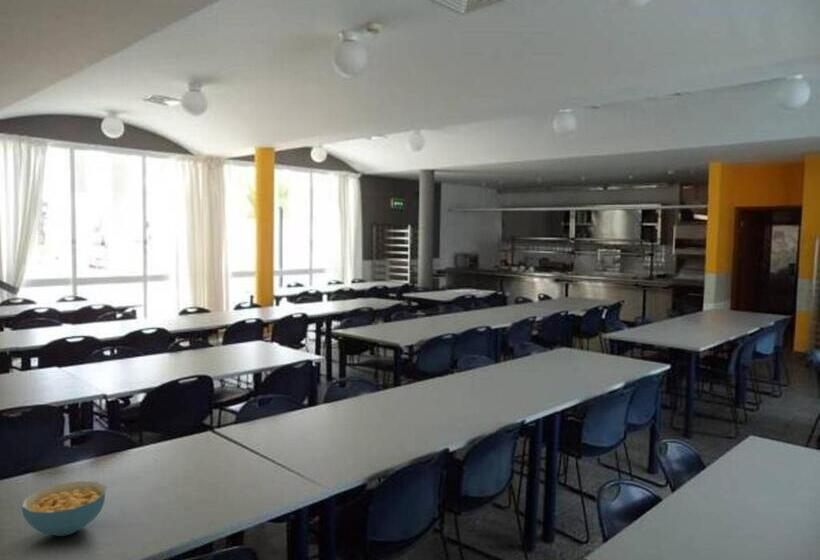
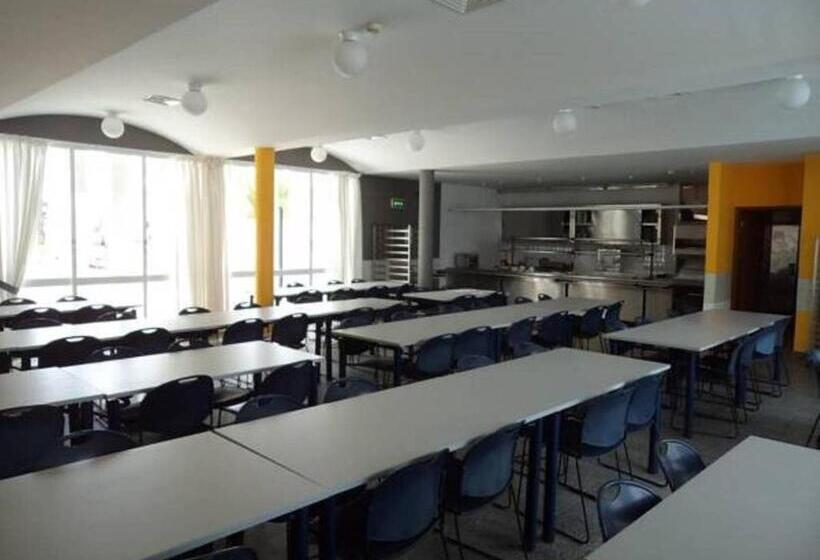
- cereal bowl (66, 513)
